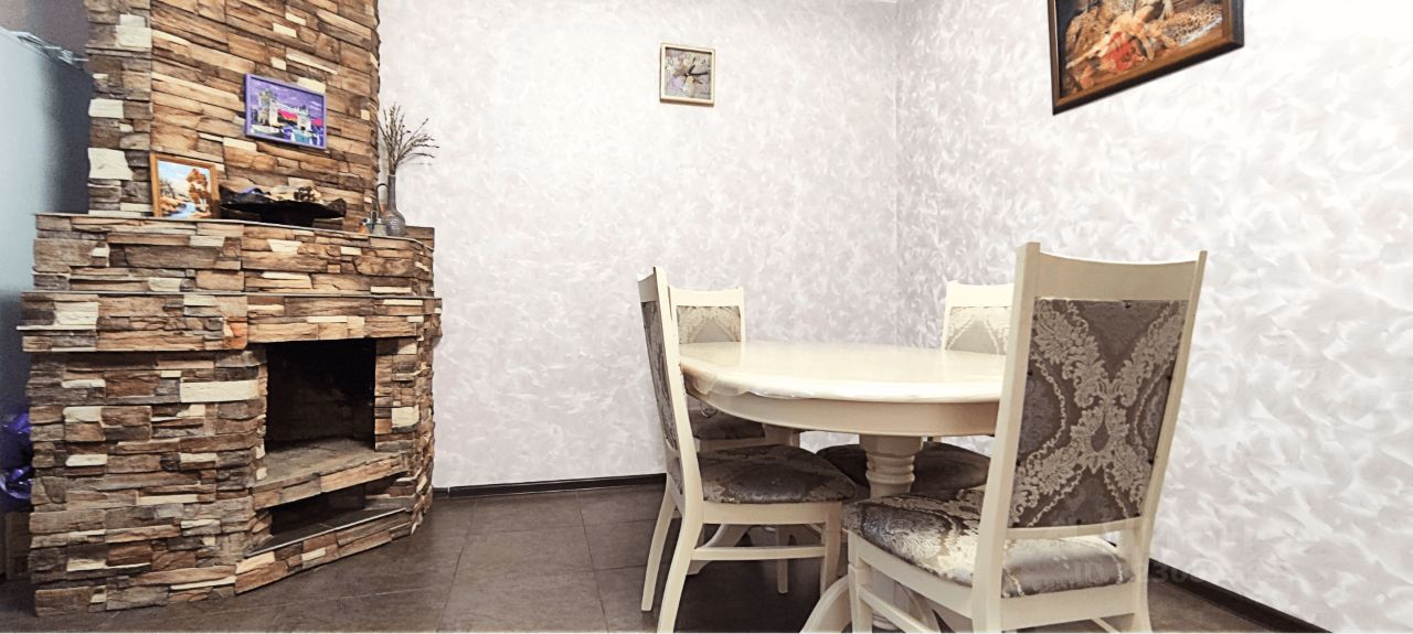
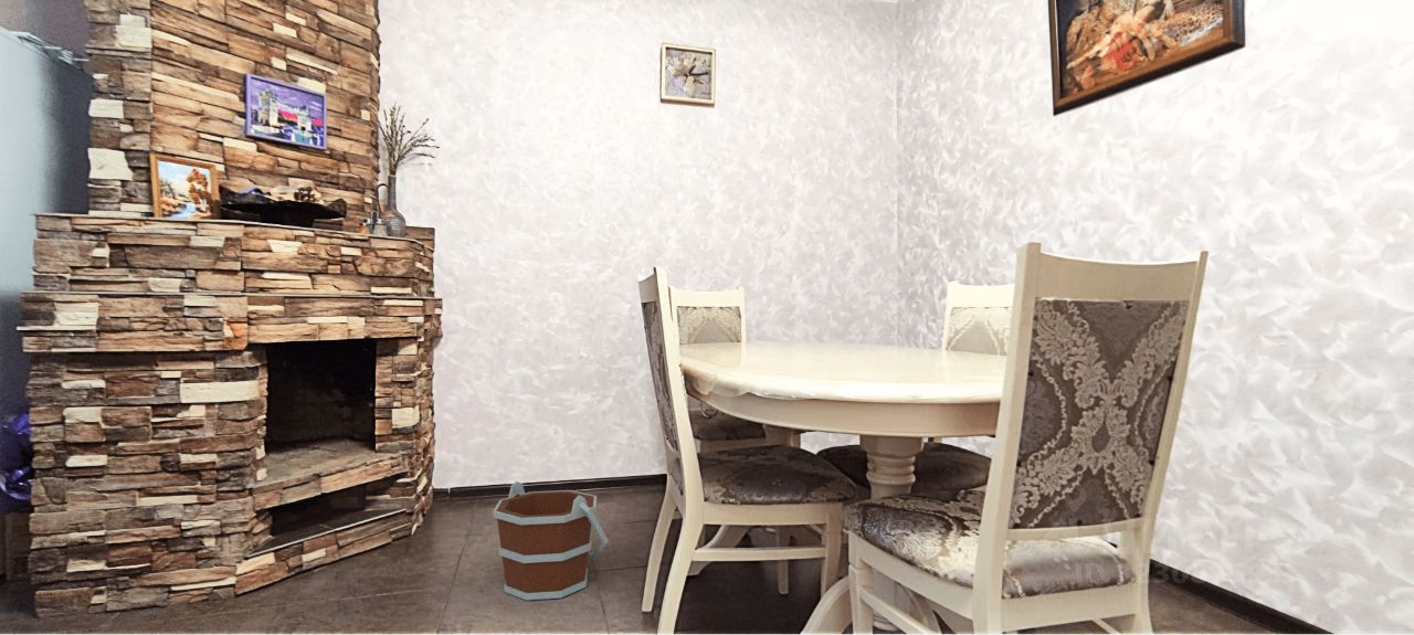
+ bucket (553, 533)
